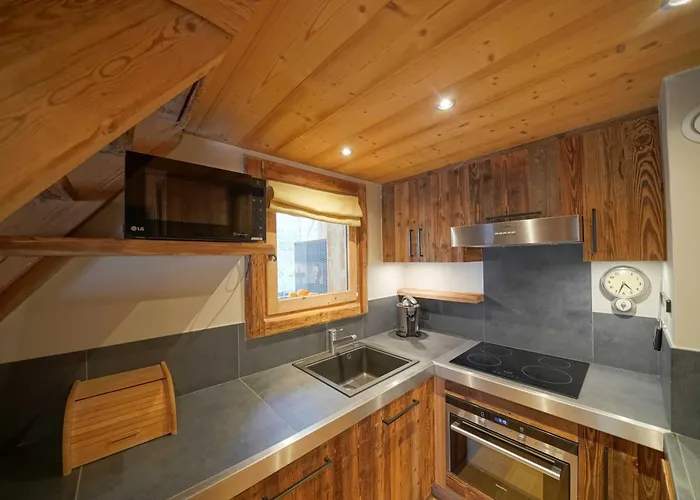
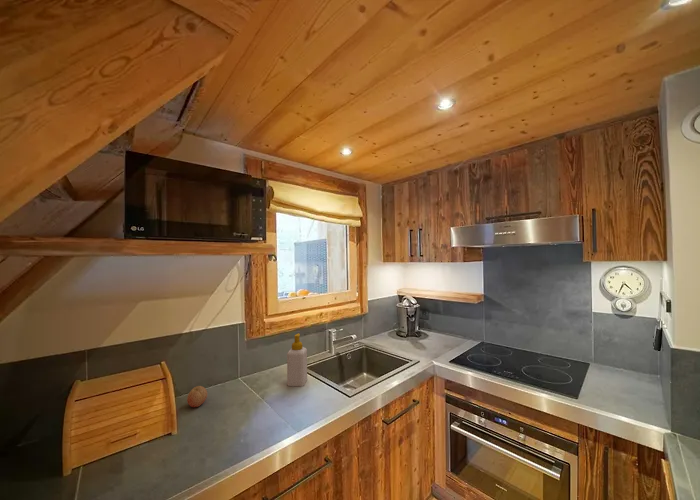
+ soap bottle (297, 359)
+ fruit (197, 396)
